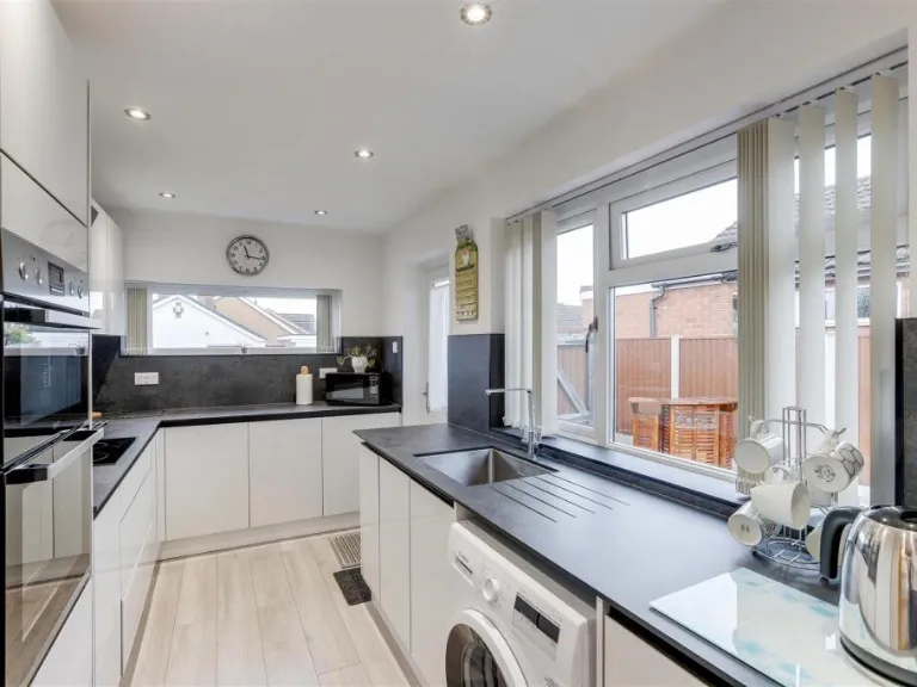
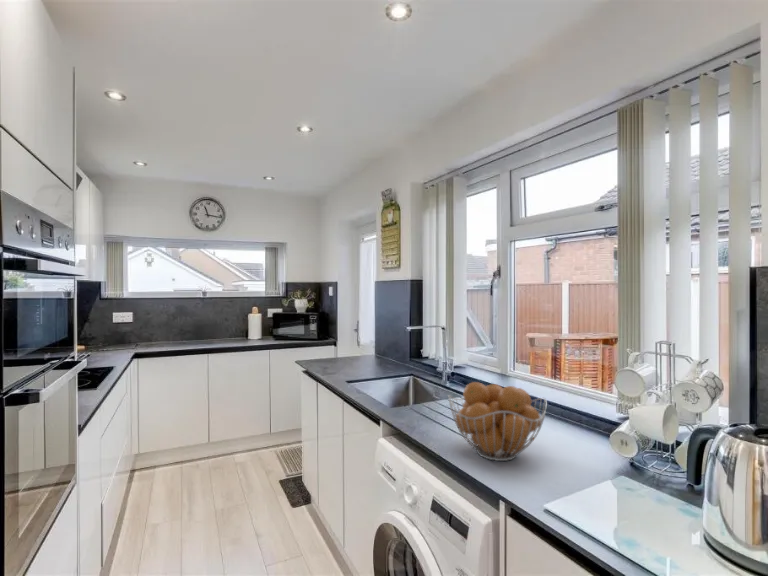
+ fruit basket (496, 418)
